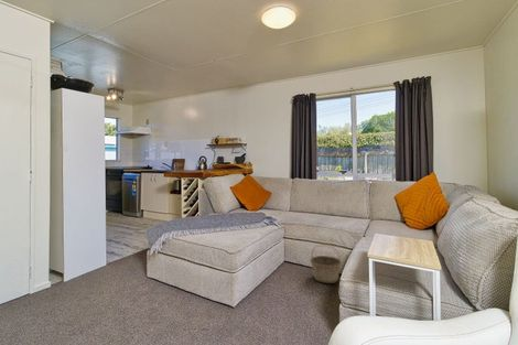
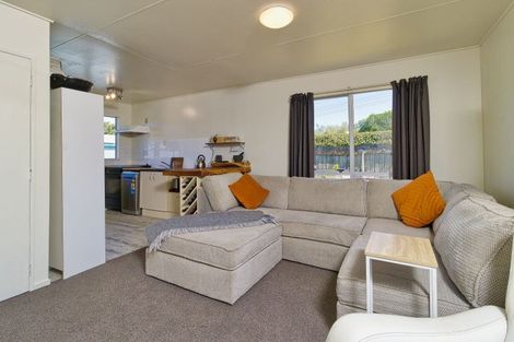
- basket (325, 261)
